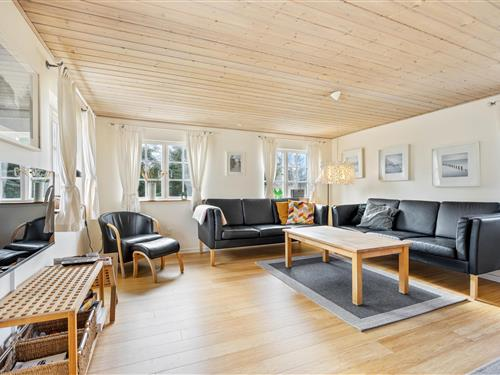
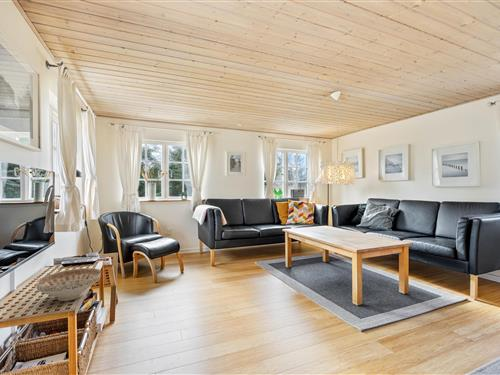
+ decorative bowl (70, 286)
